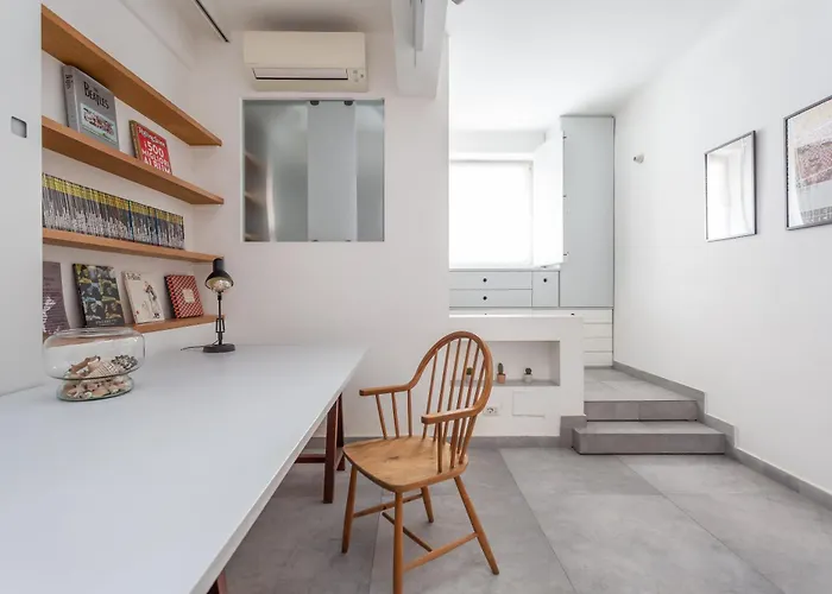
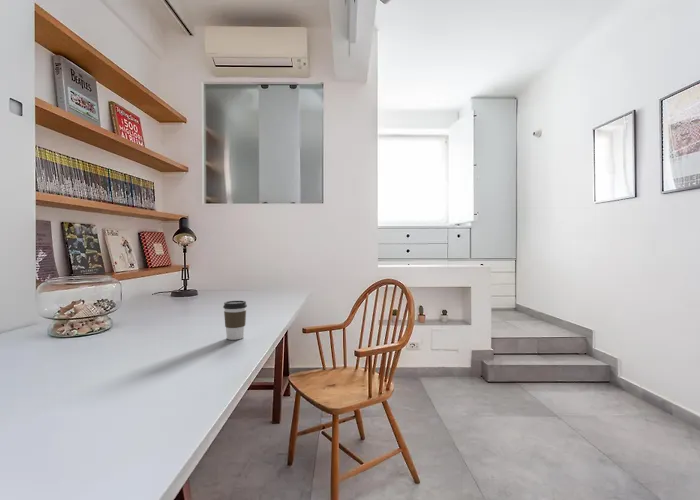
+ coffee cup (235, 319)
